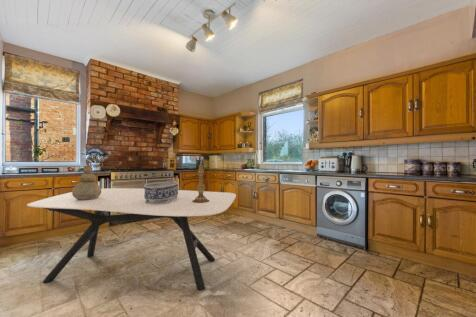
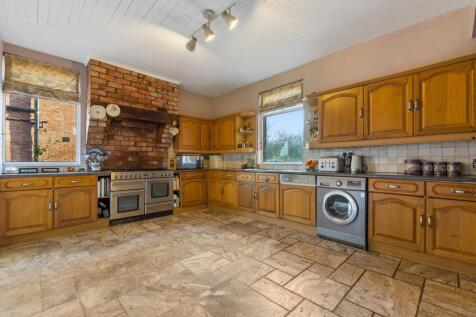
- decorative bowl (161, 191)
- candlestick (200, 180)
- vase (87, 181)
- dining table (138, 219)
